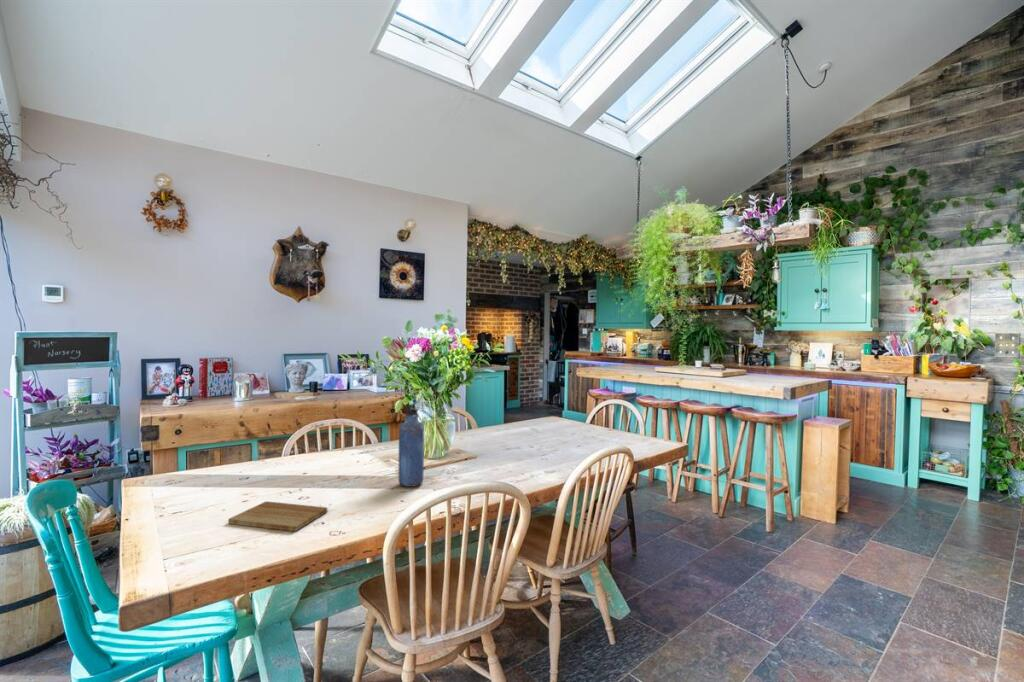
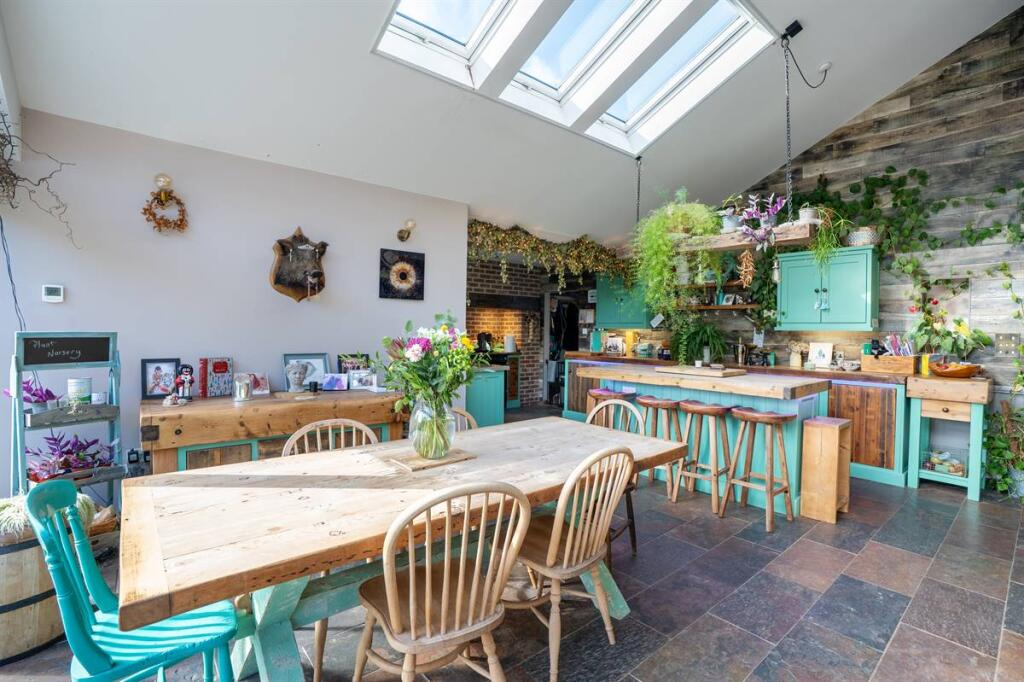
- cutting board (279, 515)
- water bottle (411, 444)
